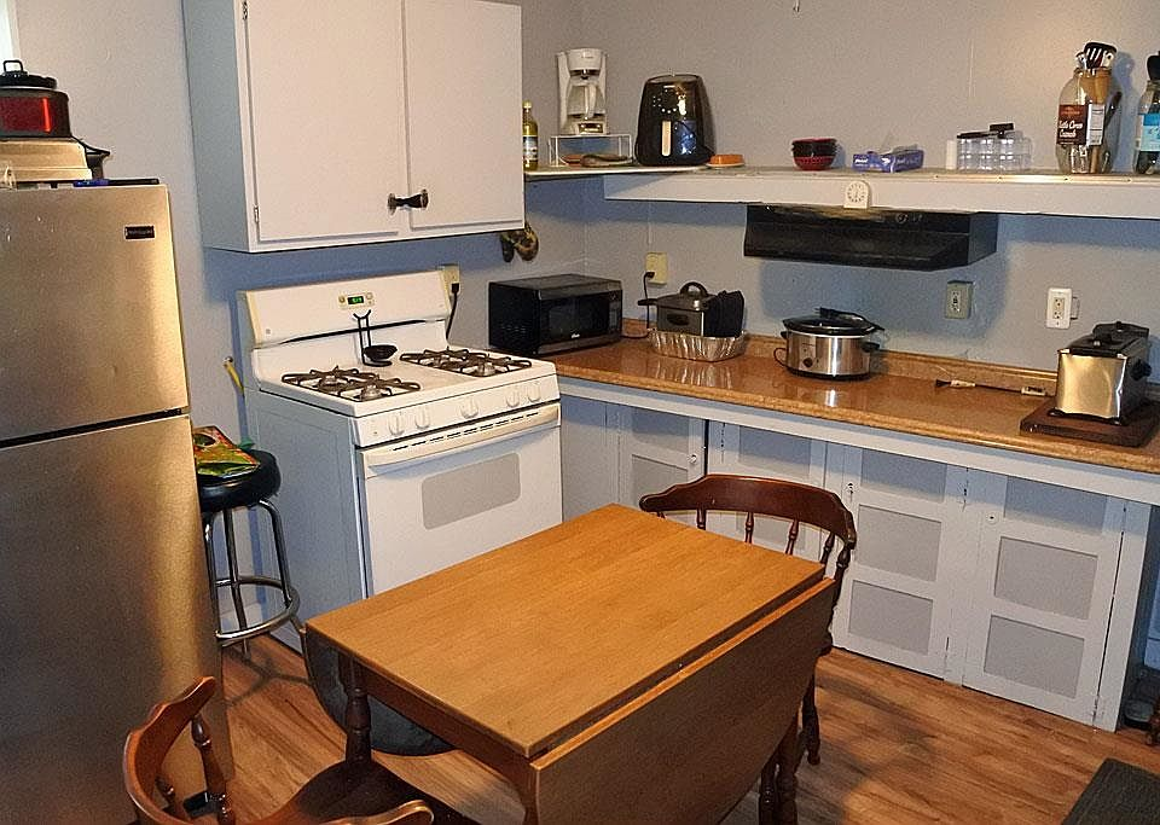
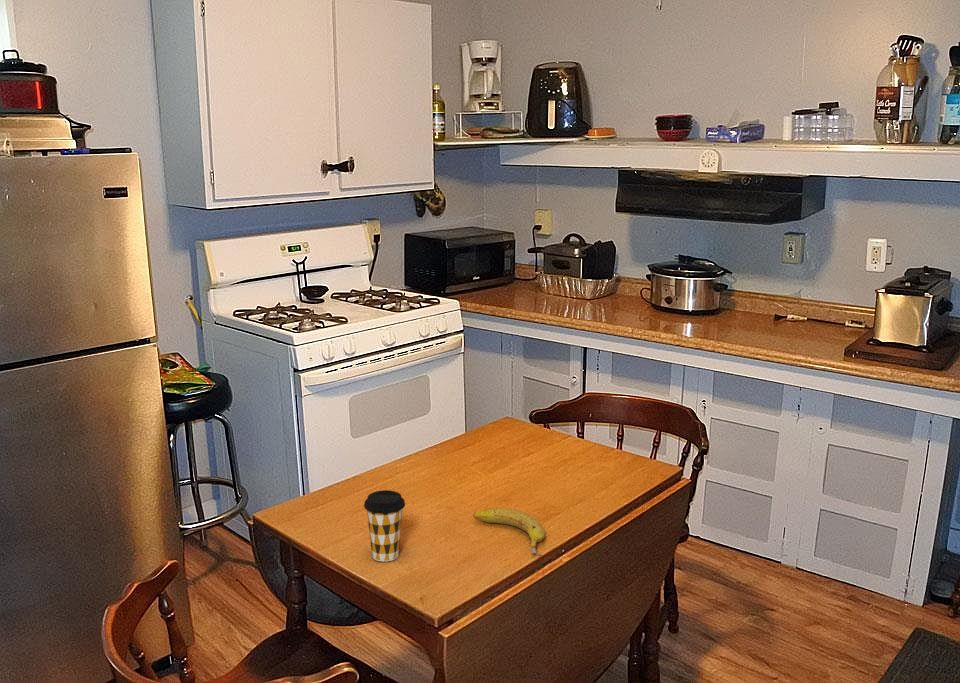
+ fruit (514, 525)
+ coffee cup (384, 526)
